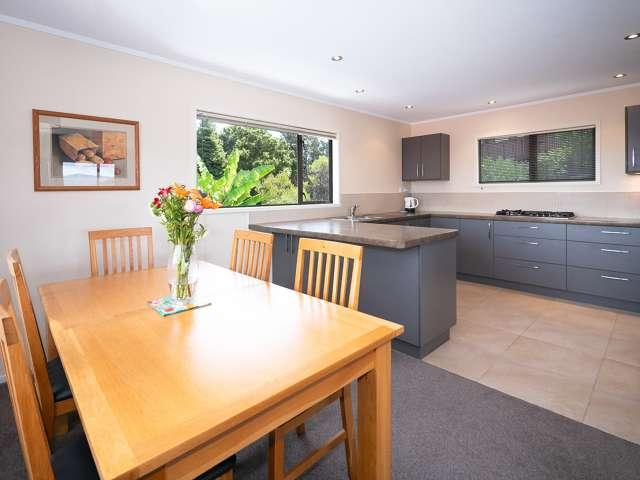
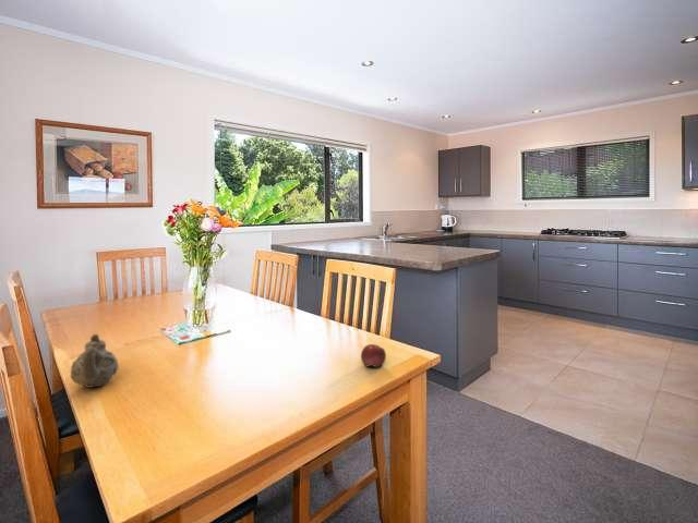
+ teapot (94, 360)
+ apple (373, 355)
